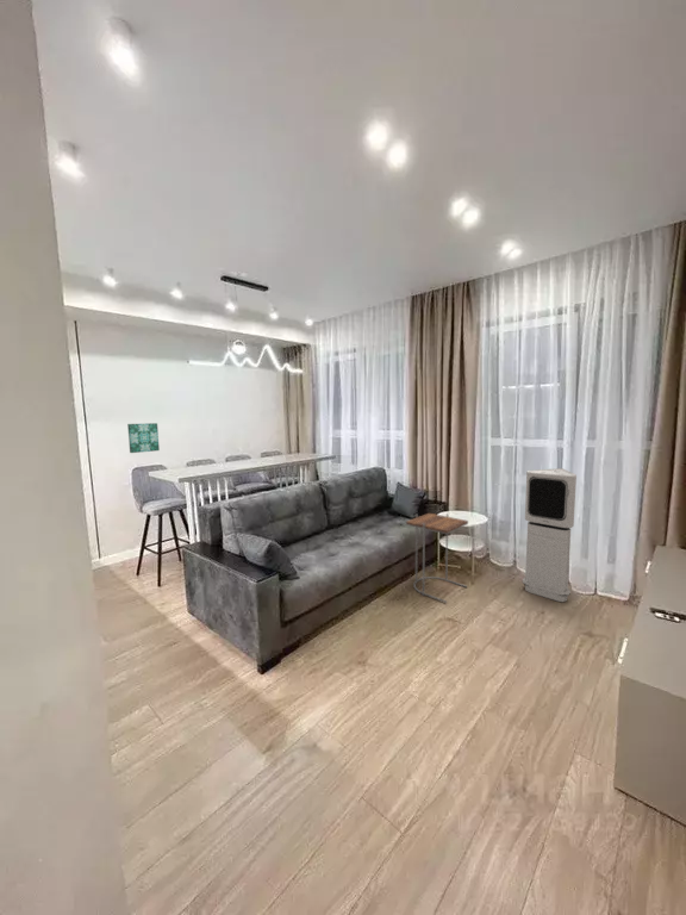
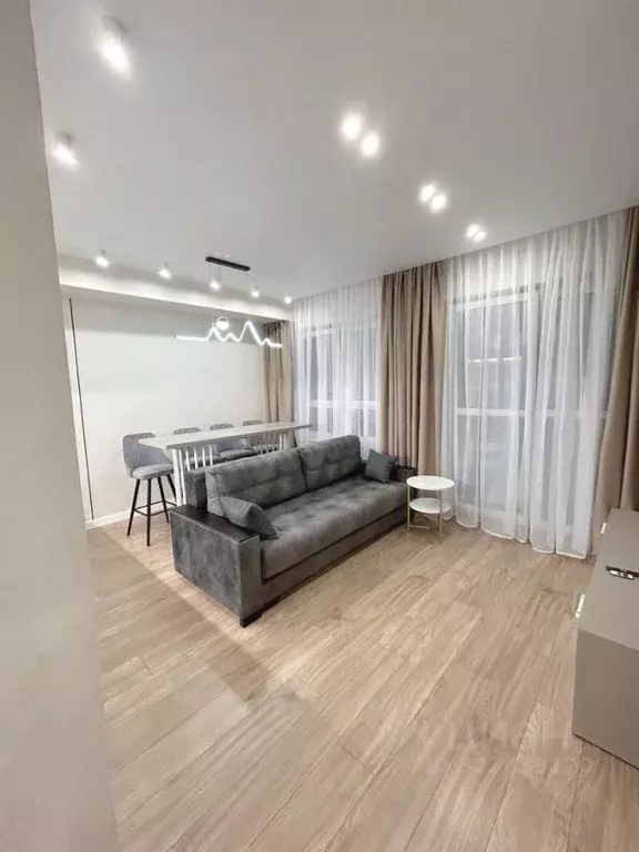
- side table (445, 553)
- air purifier (551, 531)
- wall art (143, 437)
